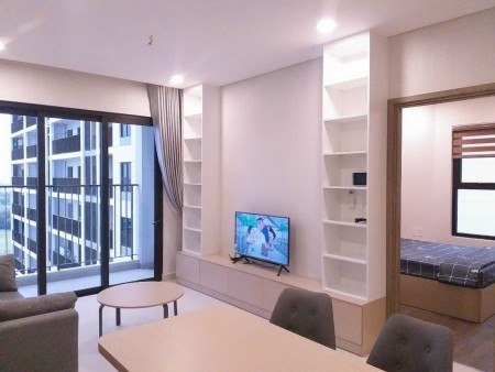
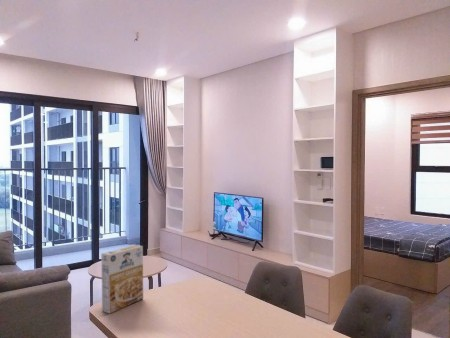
+ cereal box (123, 277)
